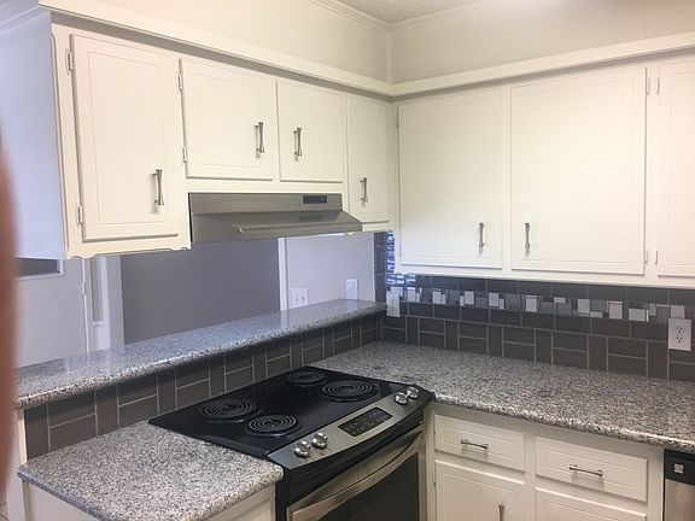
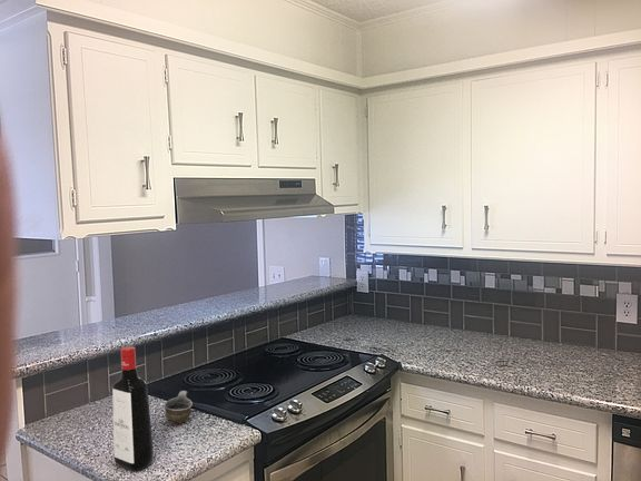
+ cup (179, 408)
+ liquor bottle (130, 406)
